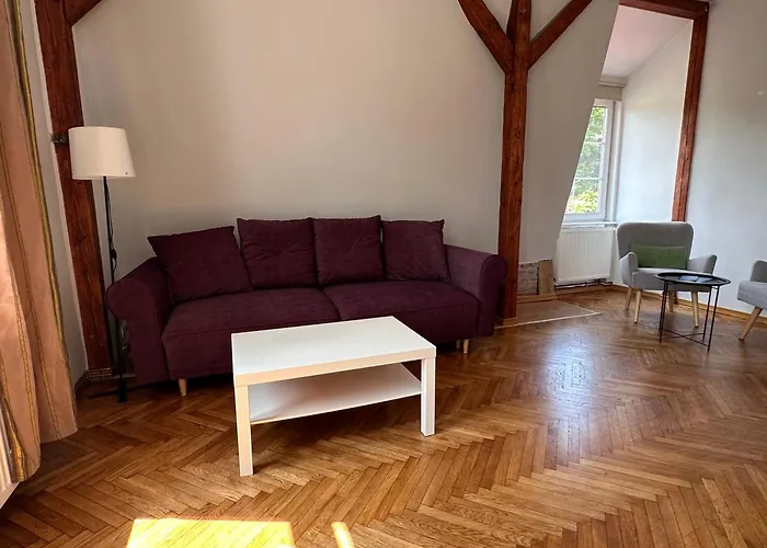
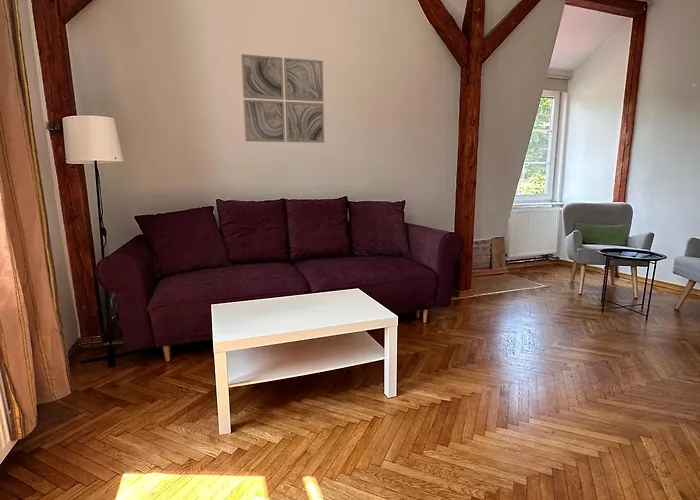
+ wall art (283, 101)
